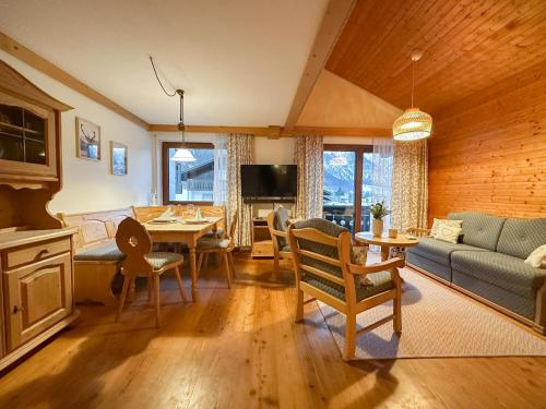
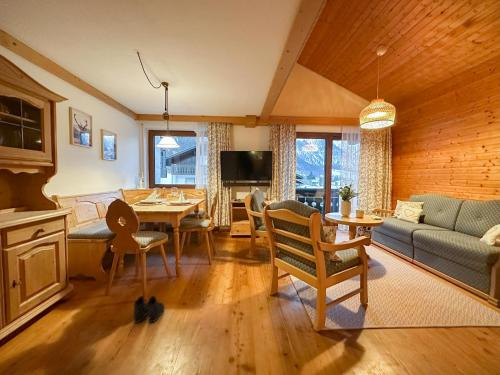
+ boots (149, 304)
